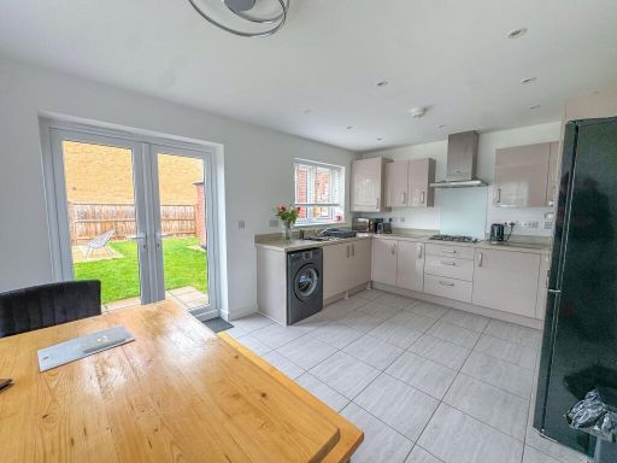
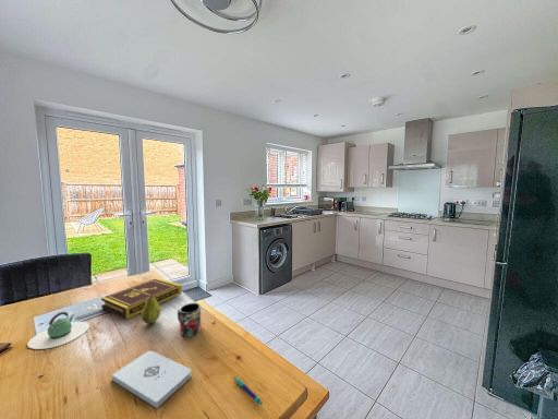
+ teapot (59, 323)
+ book (144, 295)
+ fruit (150, 309)
+ mug (187, 318)
+ pen (246, 388)
+ notepad (153, 374)
